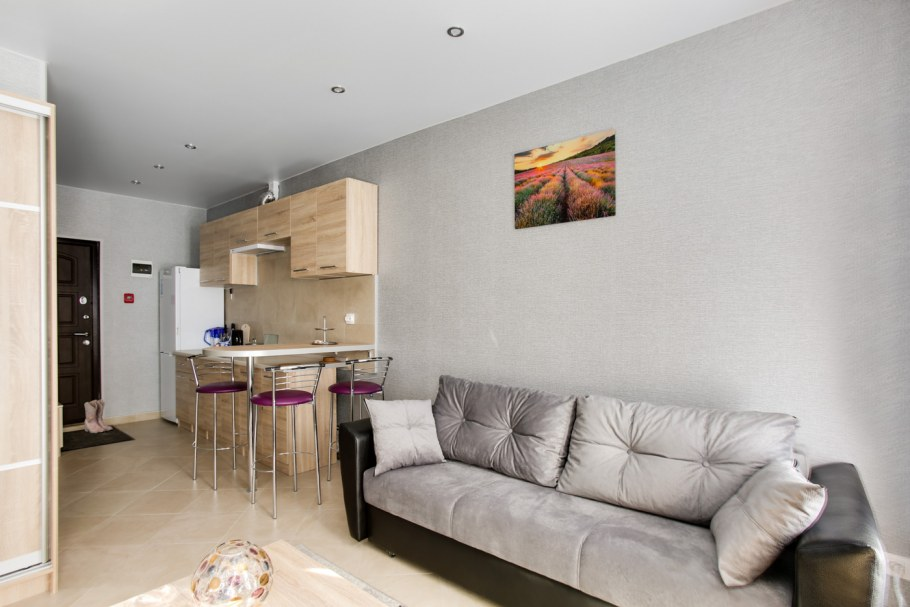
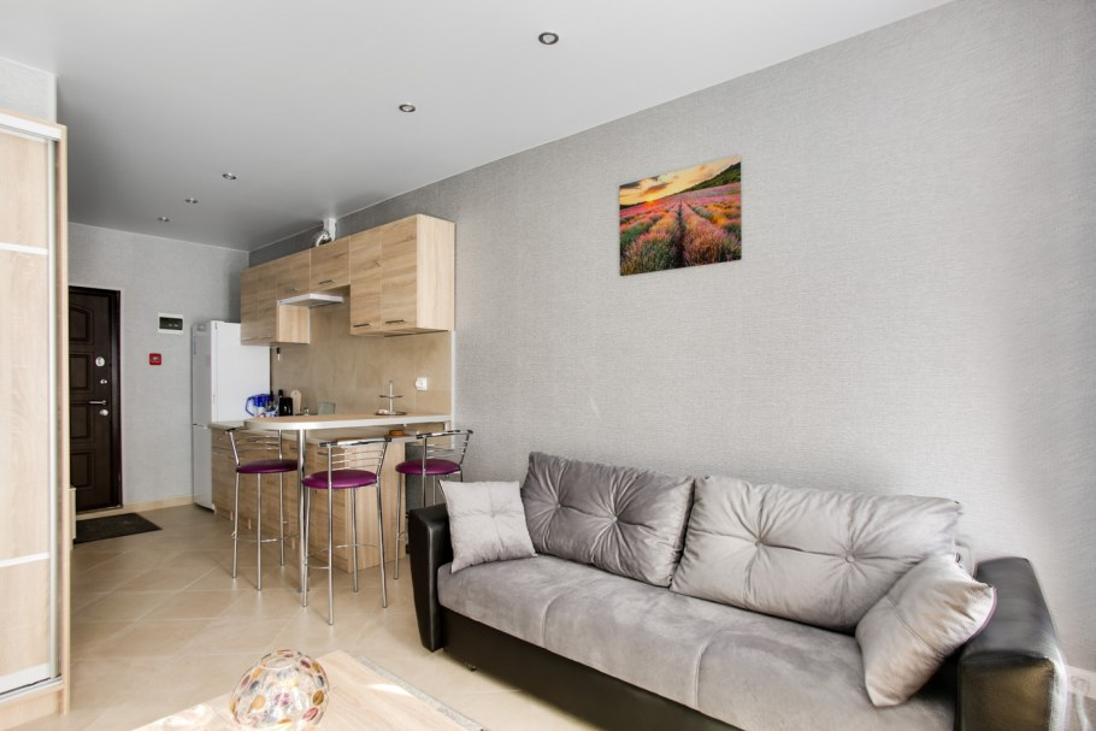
- boots (98, 415)
